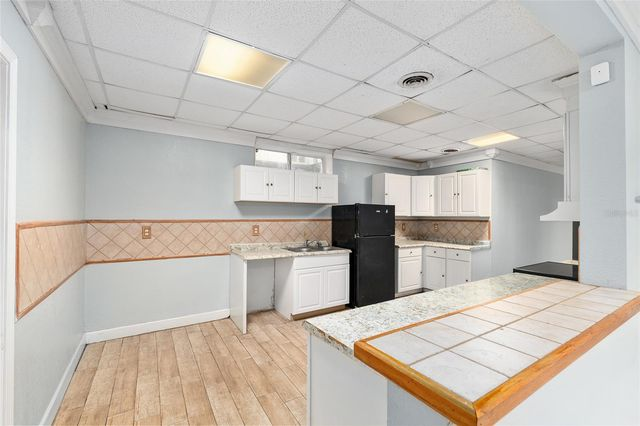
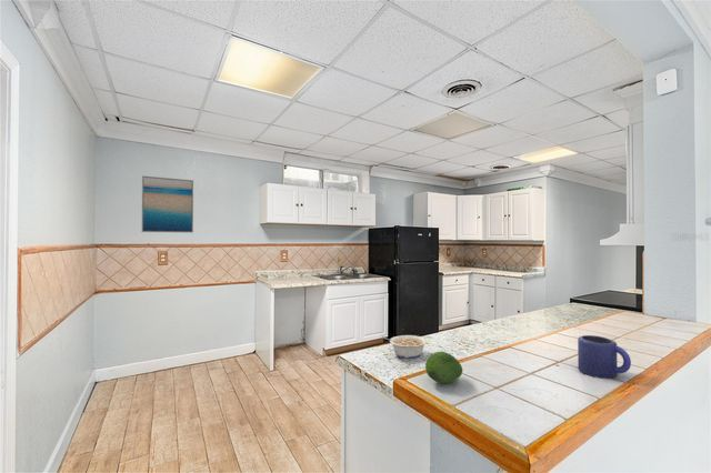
+ fruit (444, 366)
+ mug (603, 358)
+ legume (407, 345)
+ wall art (168, 204)
